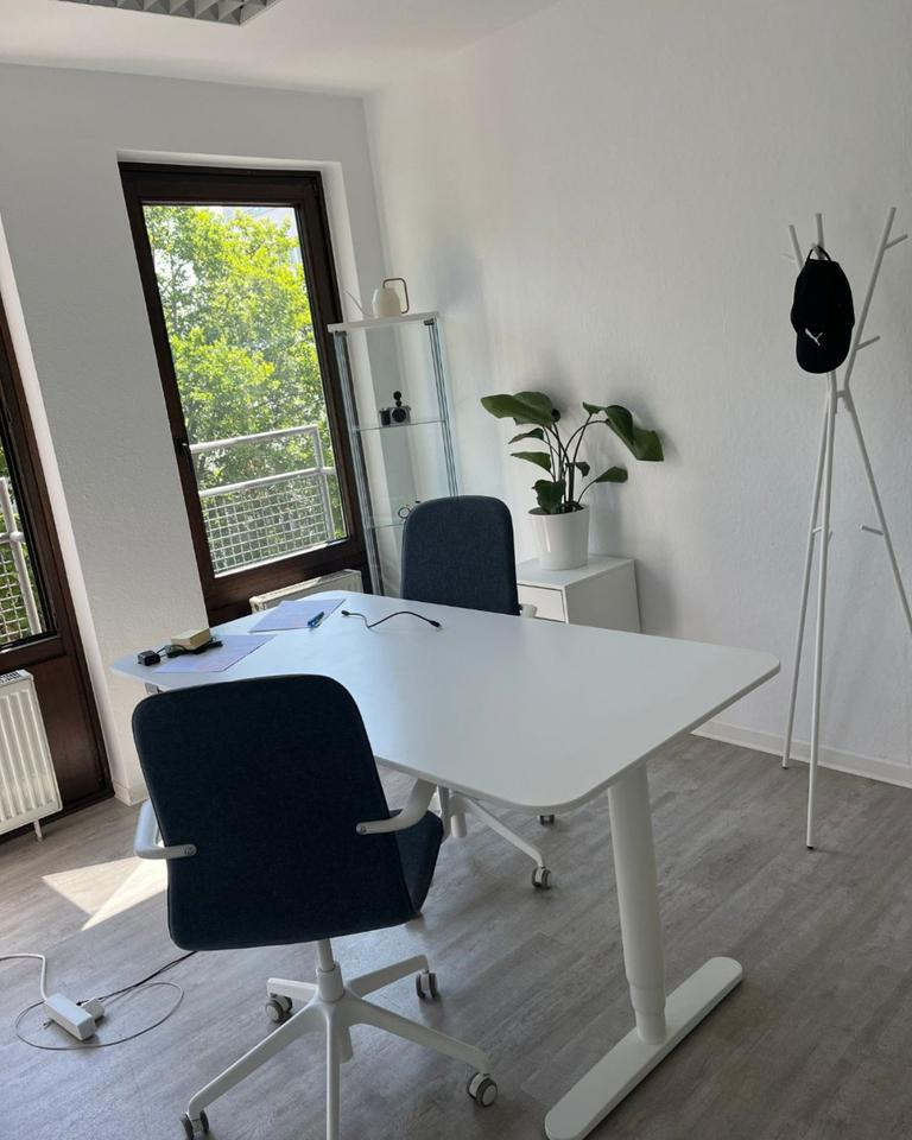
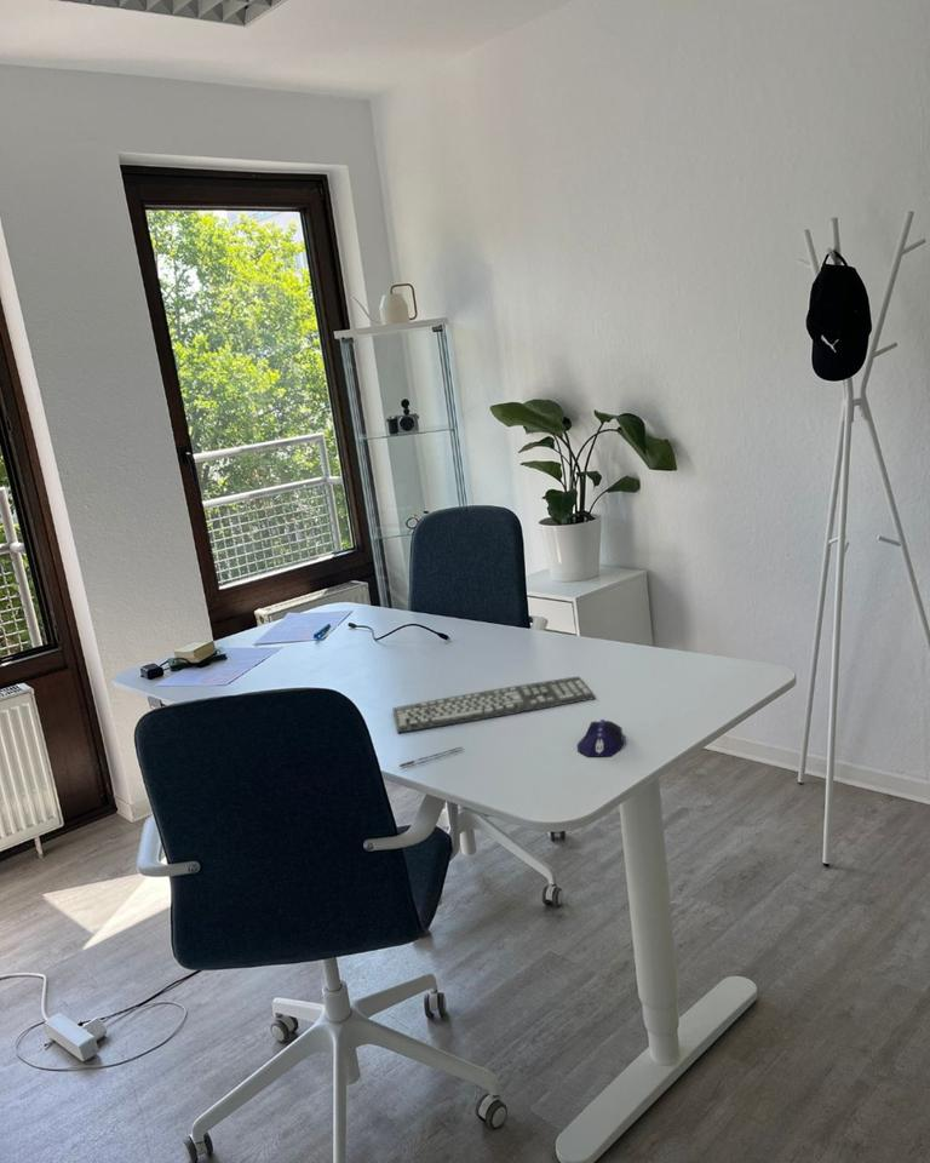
+ keyboard (492, 701)
+ computer mouse (599, 732)
+ pen (431, 756)
